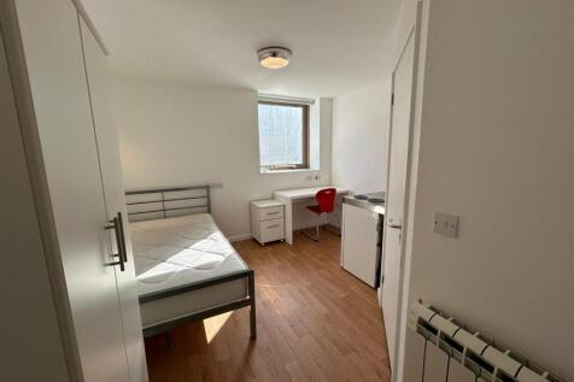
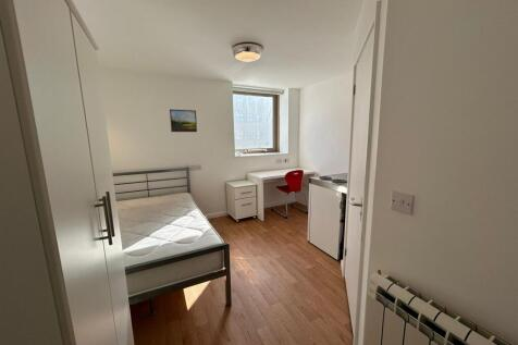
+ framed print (183, 121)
